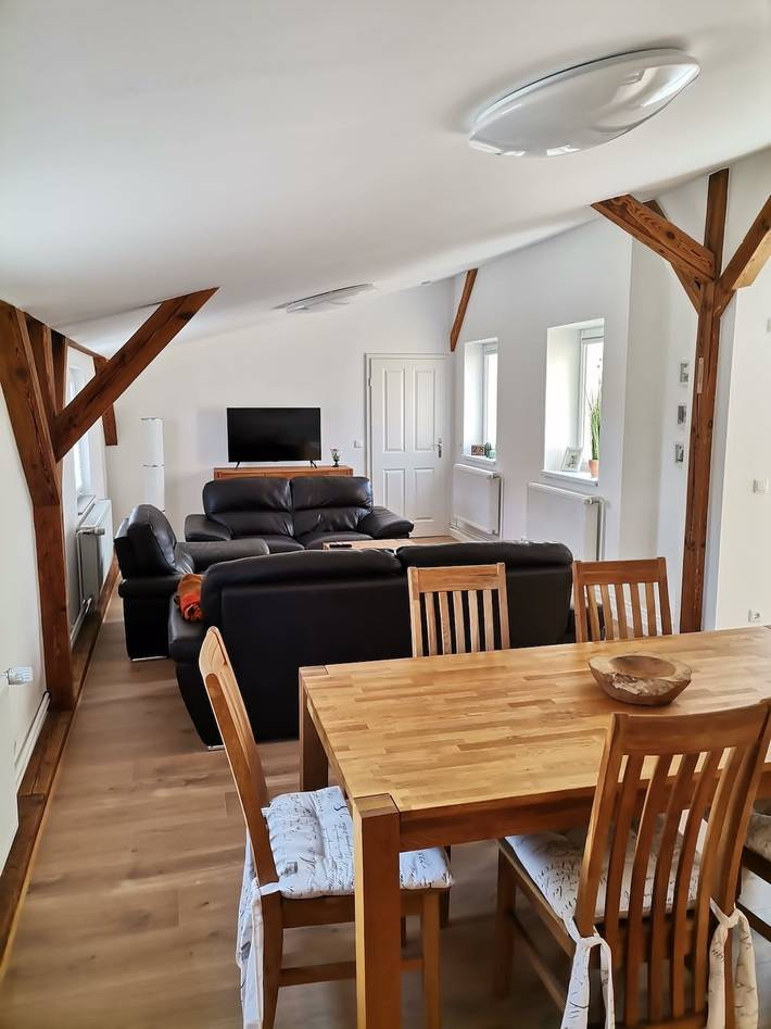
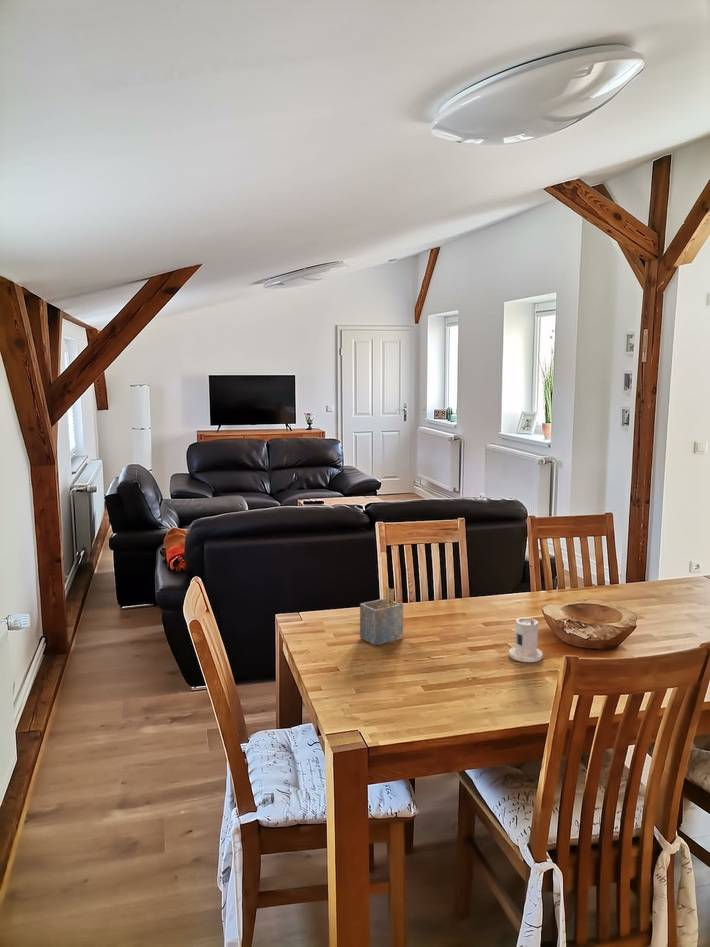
+ napkin holder (381, 614)
+ candle (526, 636)
